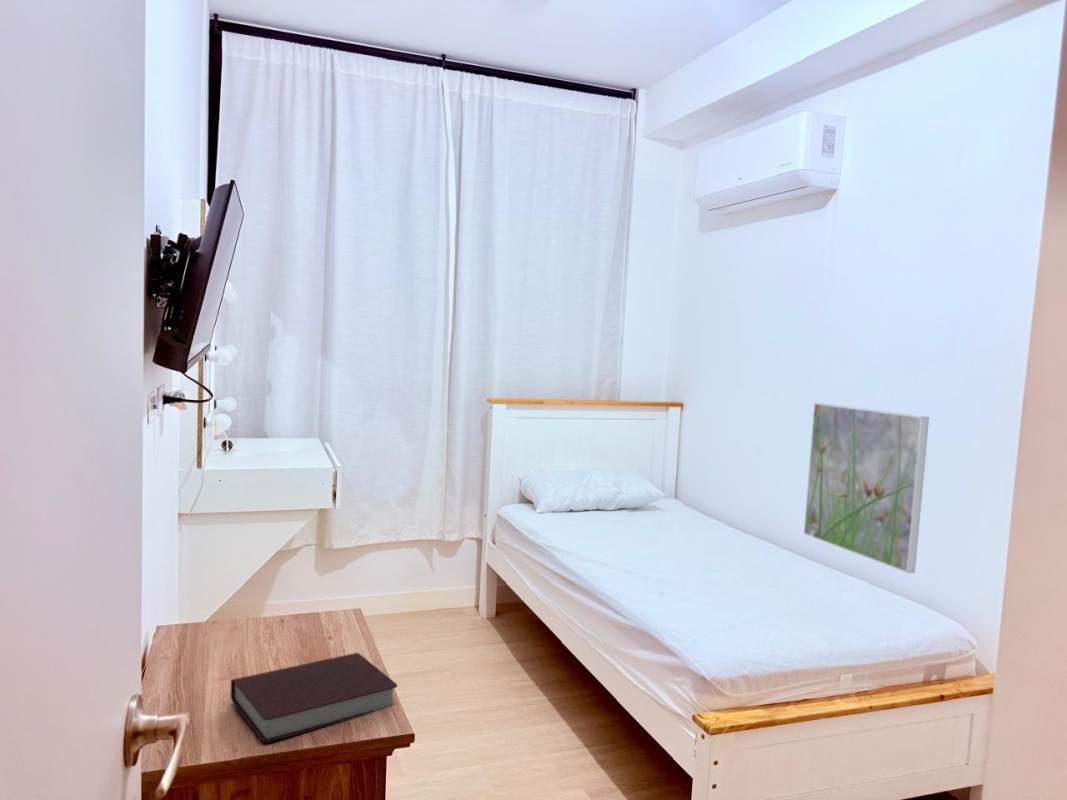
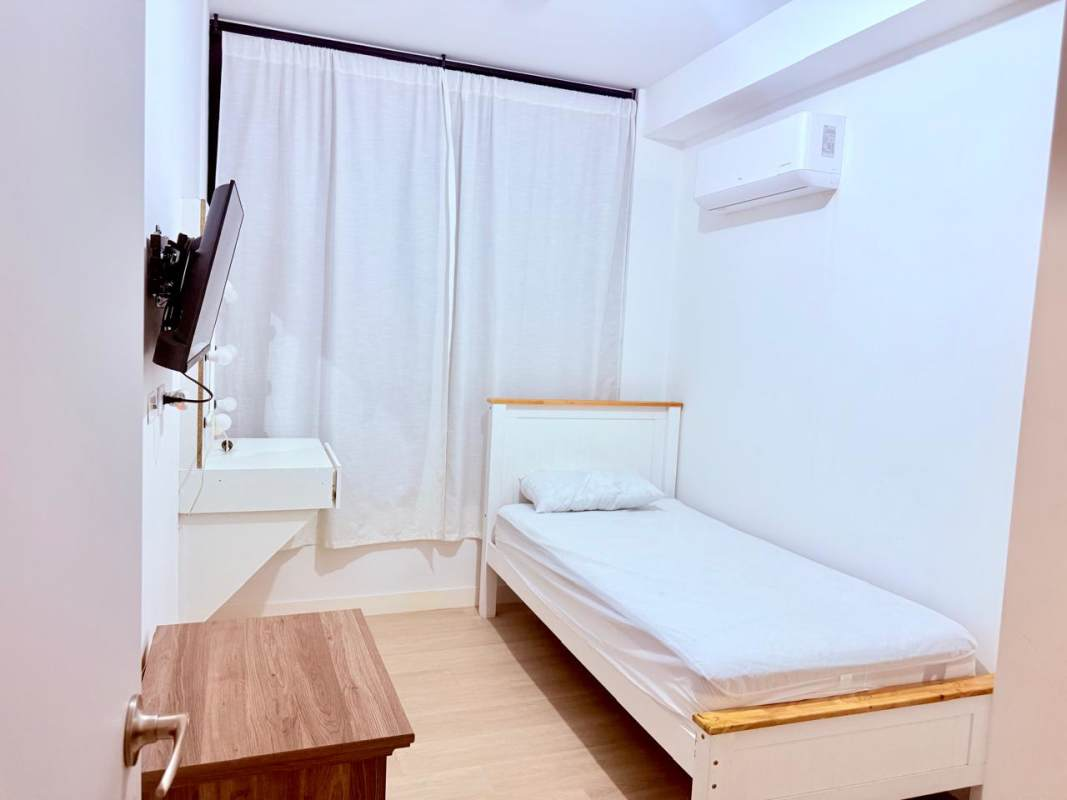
- book (314, 692)
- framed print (860, 481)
